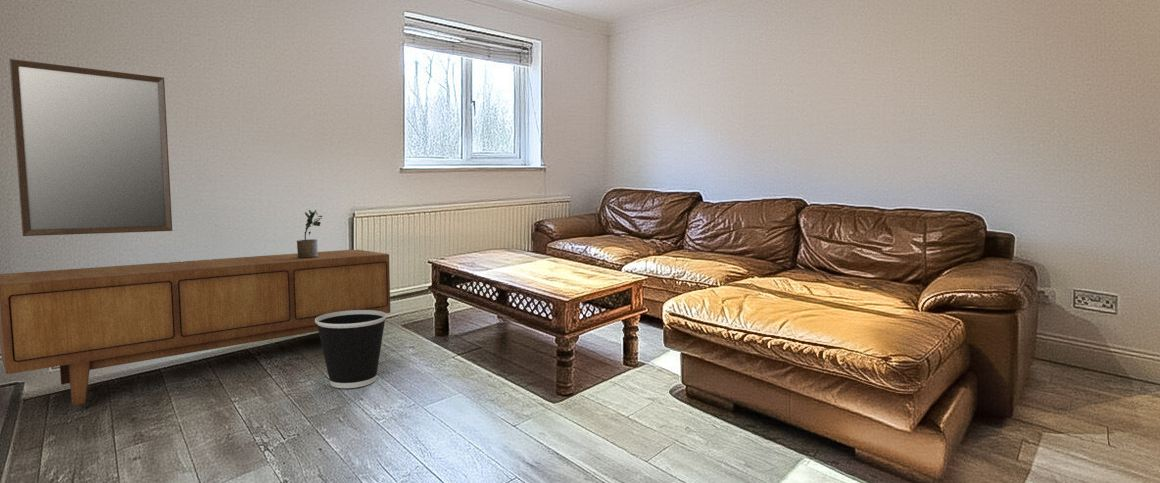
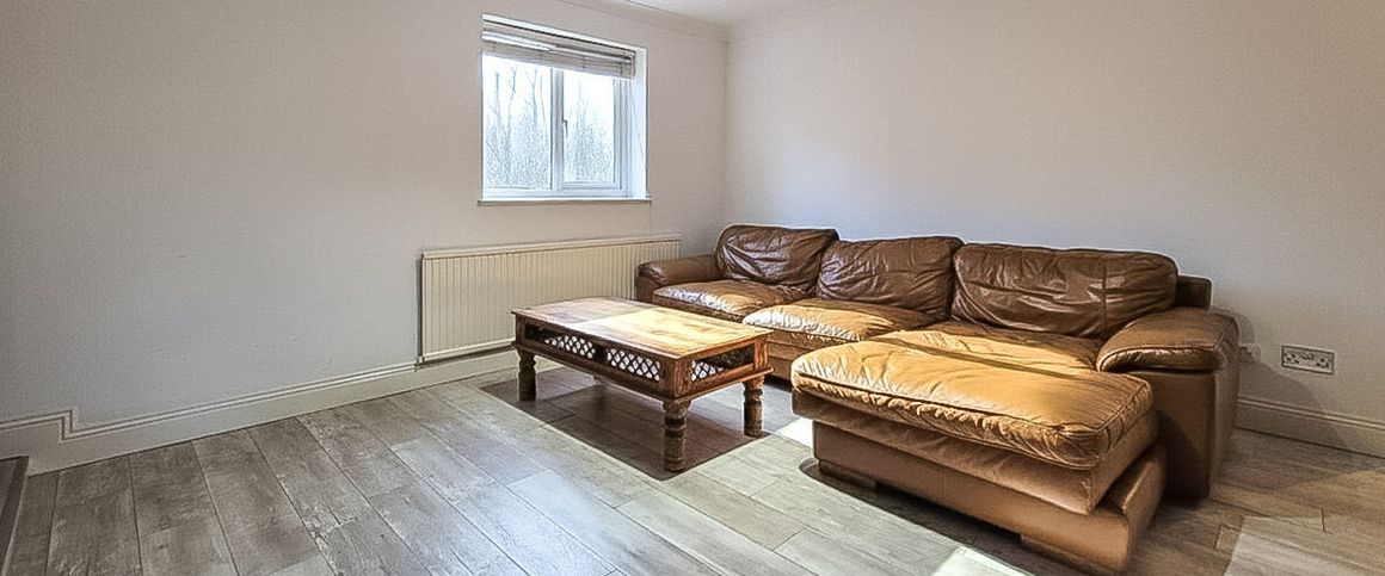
- home mirror (97, 152)
- sideboard (225, 313)
- wastebasket (352, 349)
- potted plant (310, 232)
